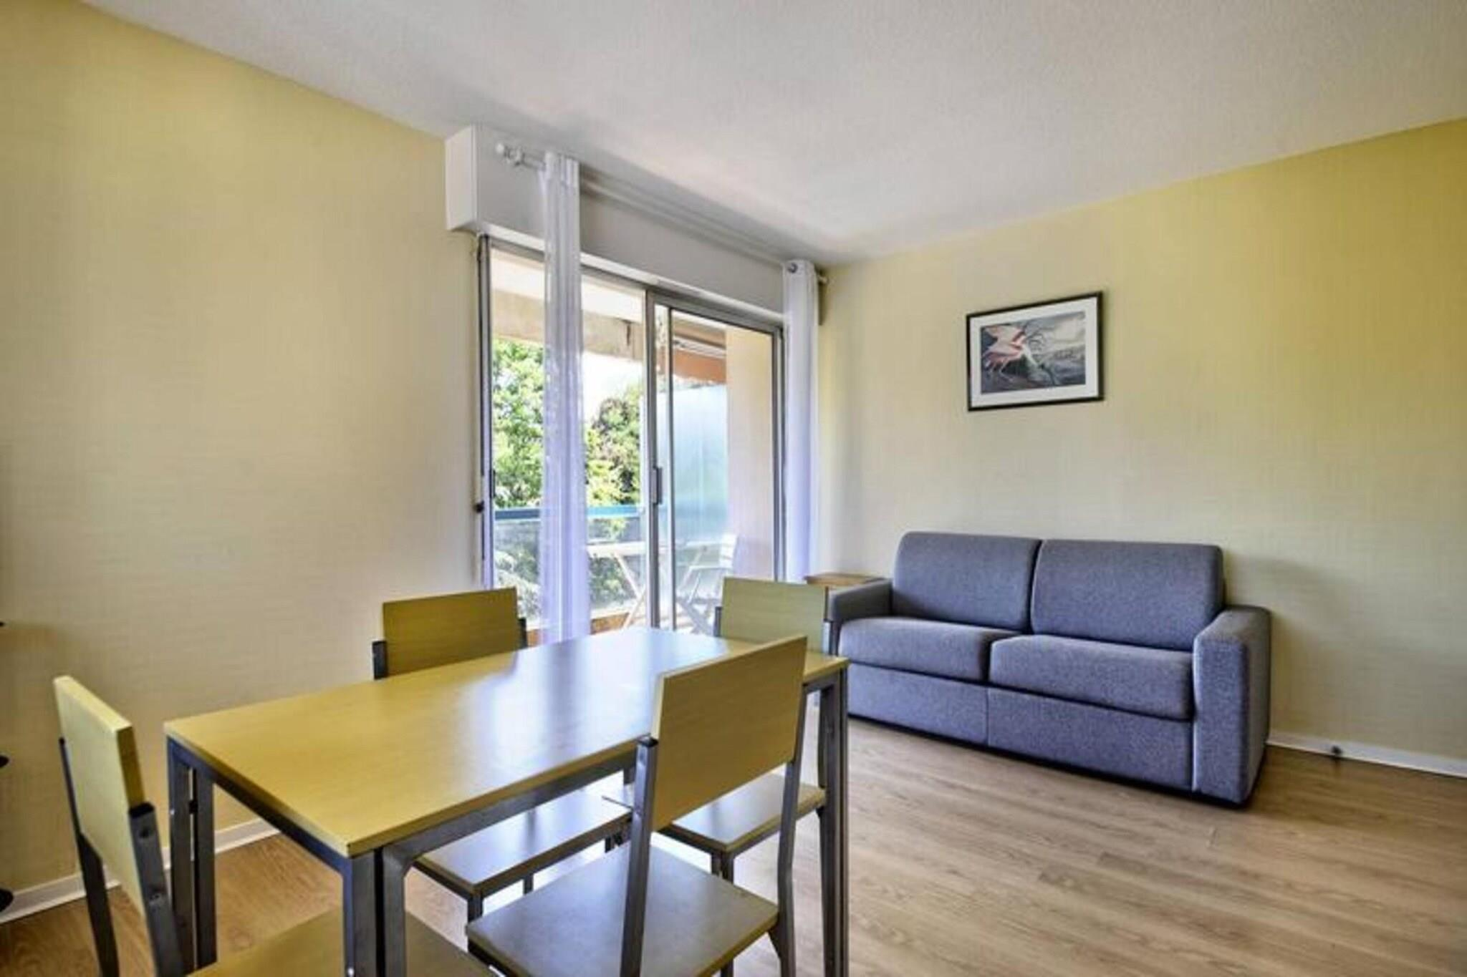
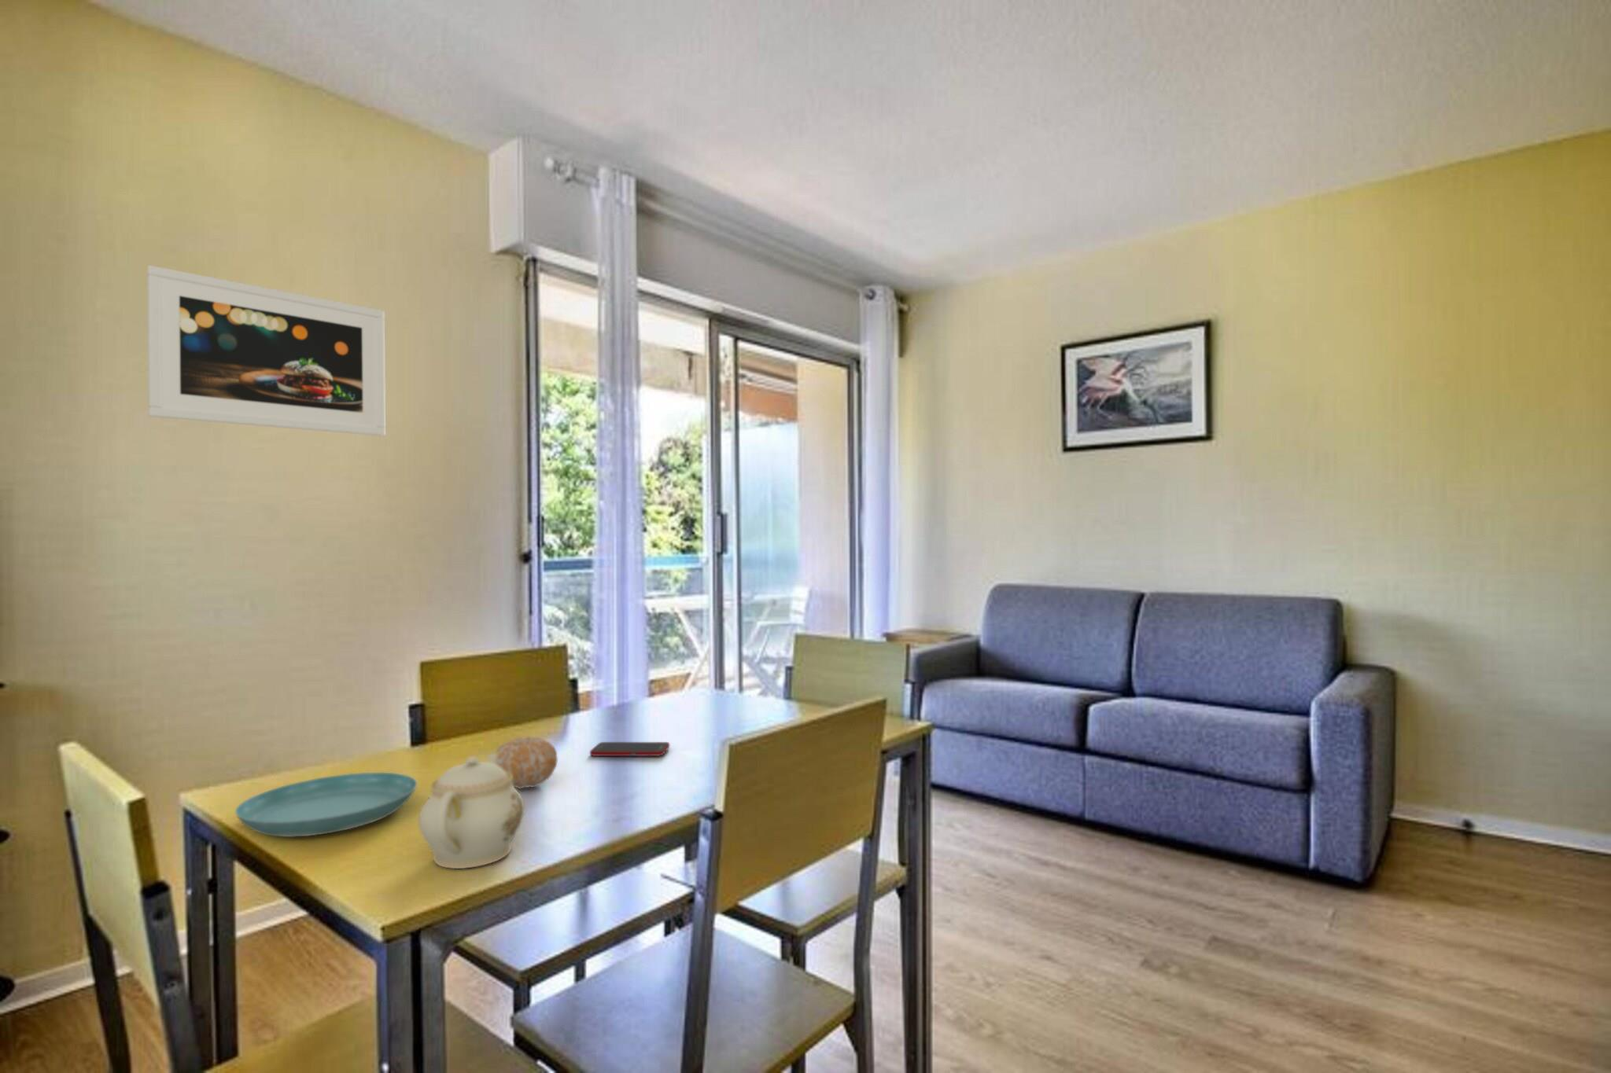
+ cell phone (630, 750)
+ teapot (471, 807)
+ fruit (525, 763)
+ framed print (277, 358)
+ saucer (331, 805)
